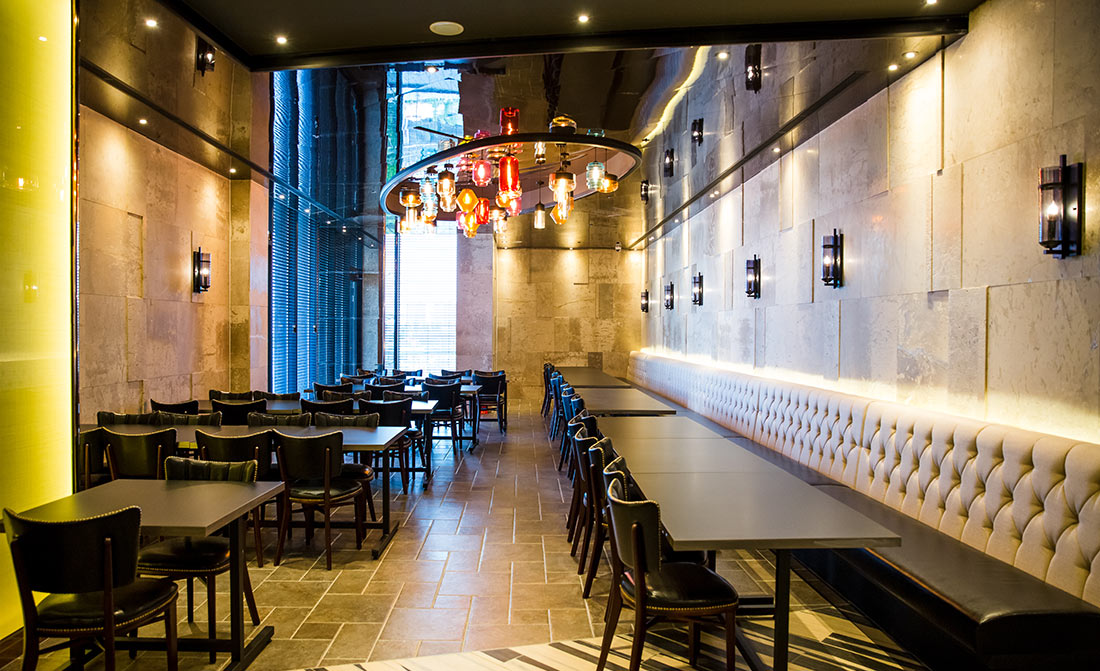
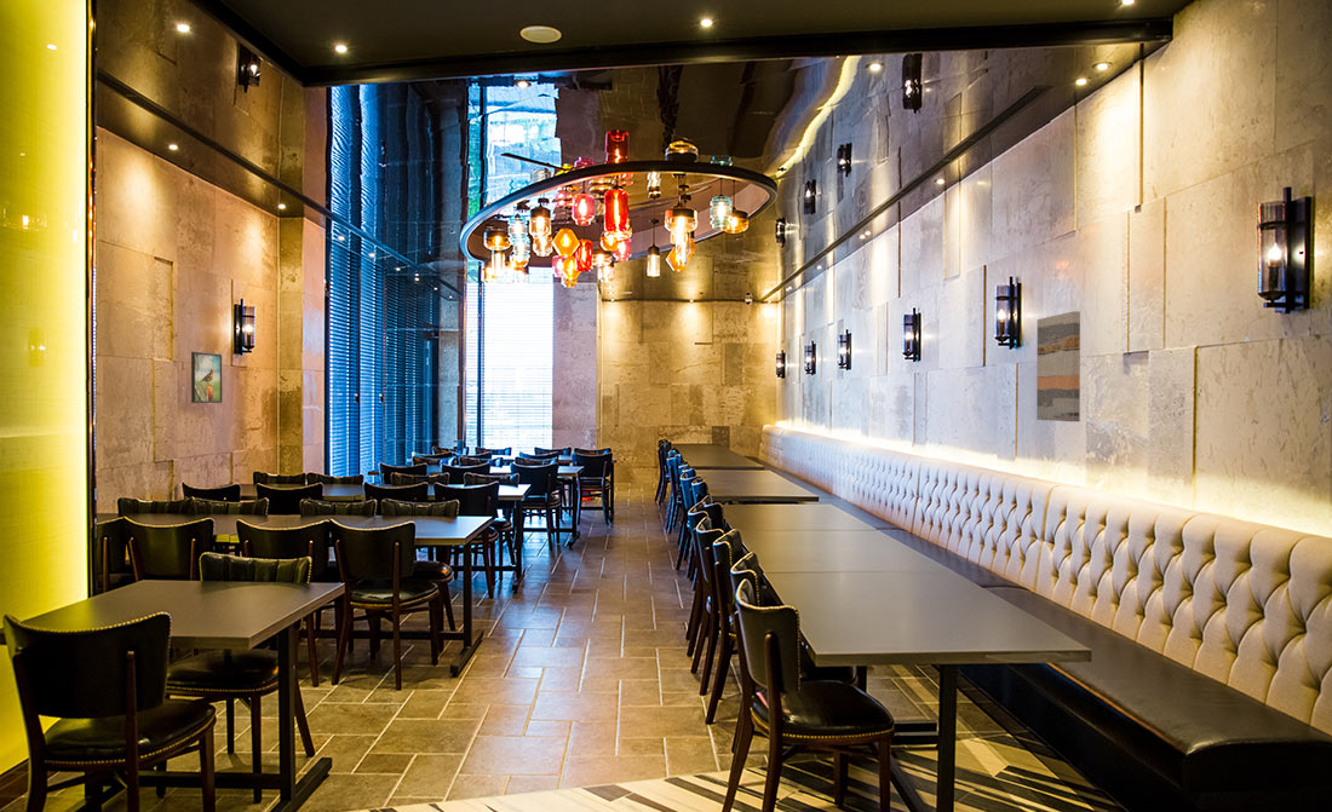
+ wall art (1057, 368)
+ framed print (207, 378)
